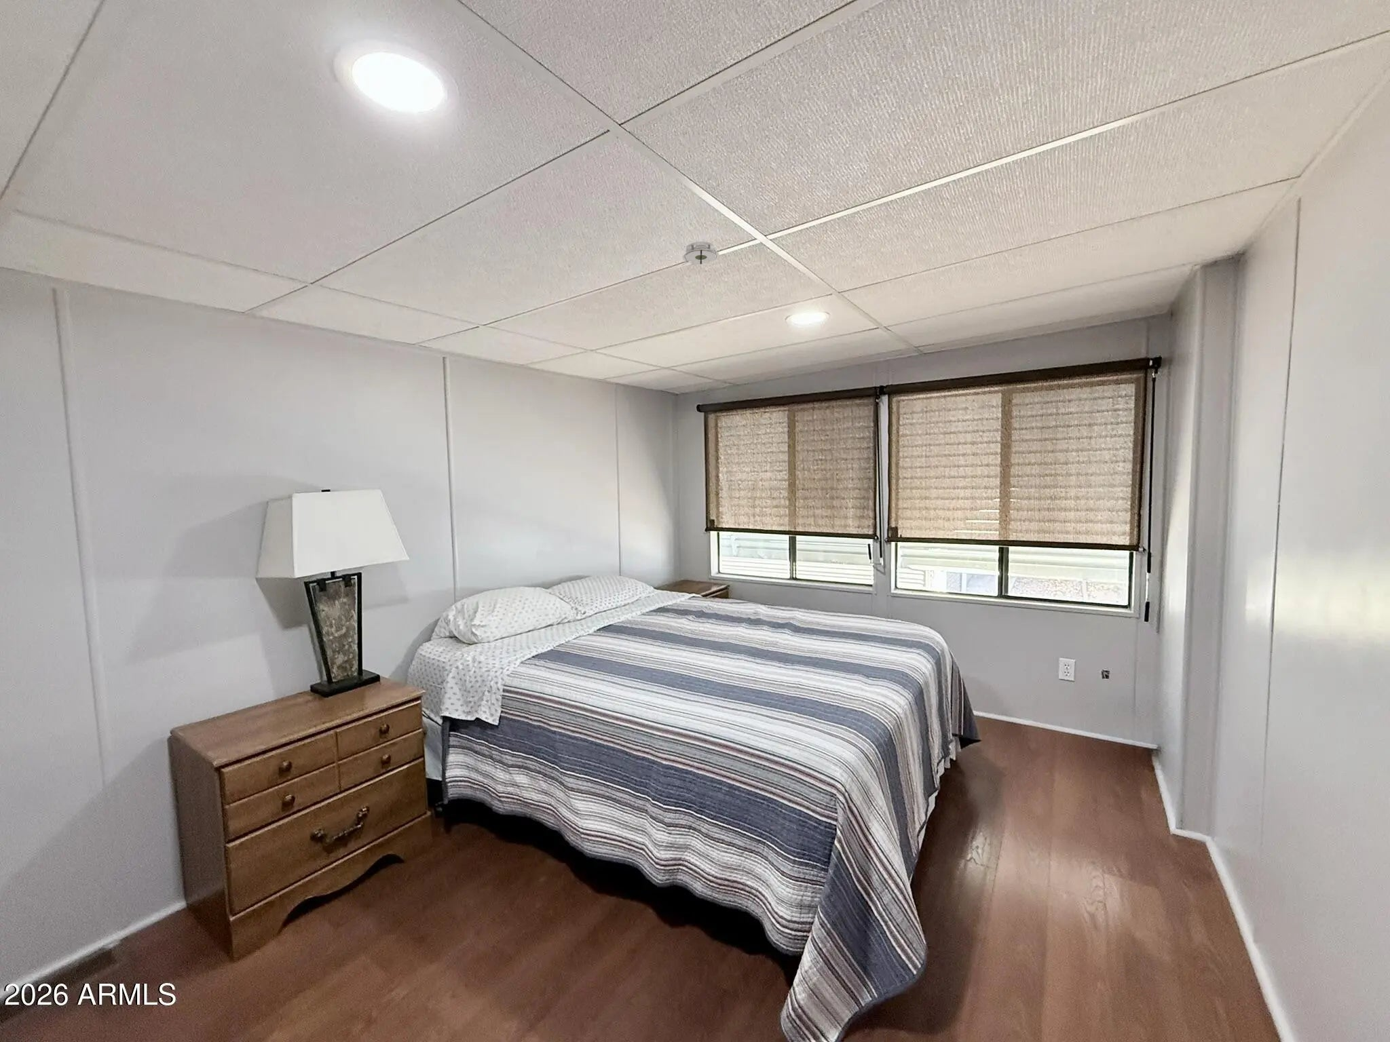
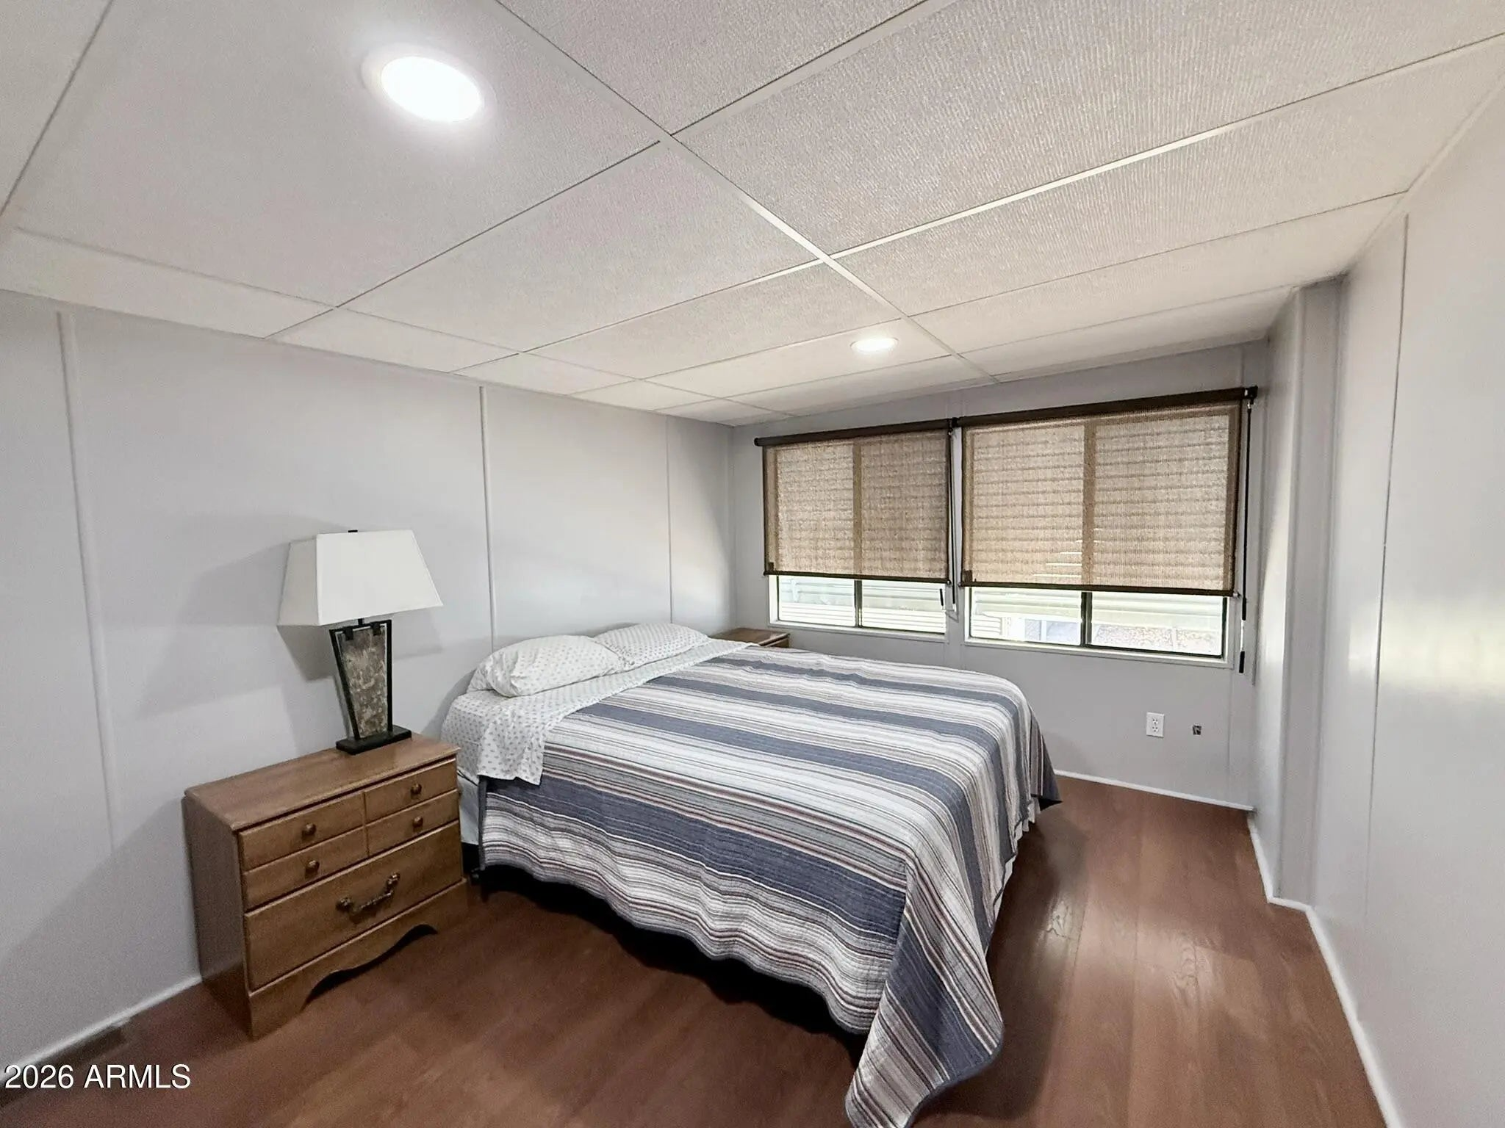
- smoke detector (699, 253)
